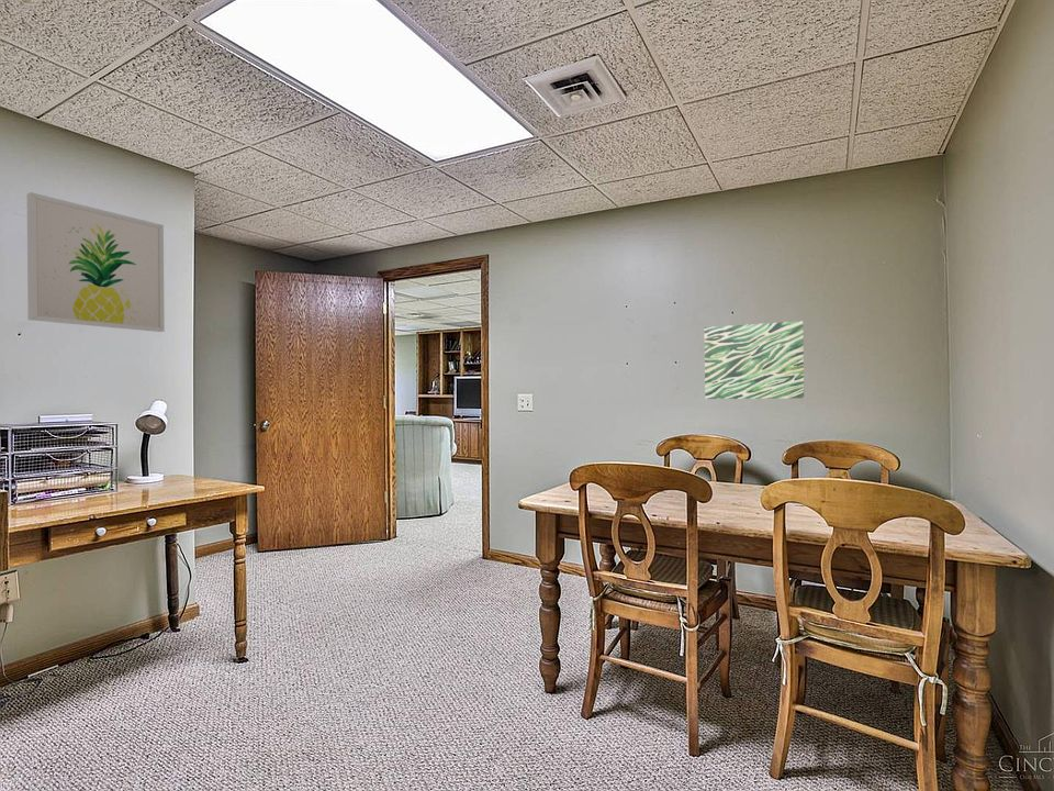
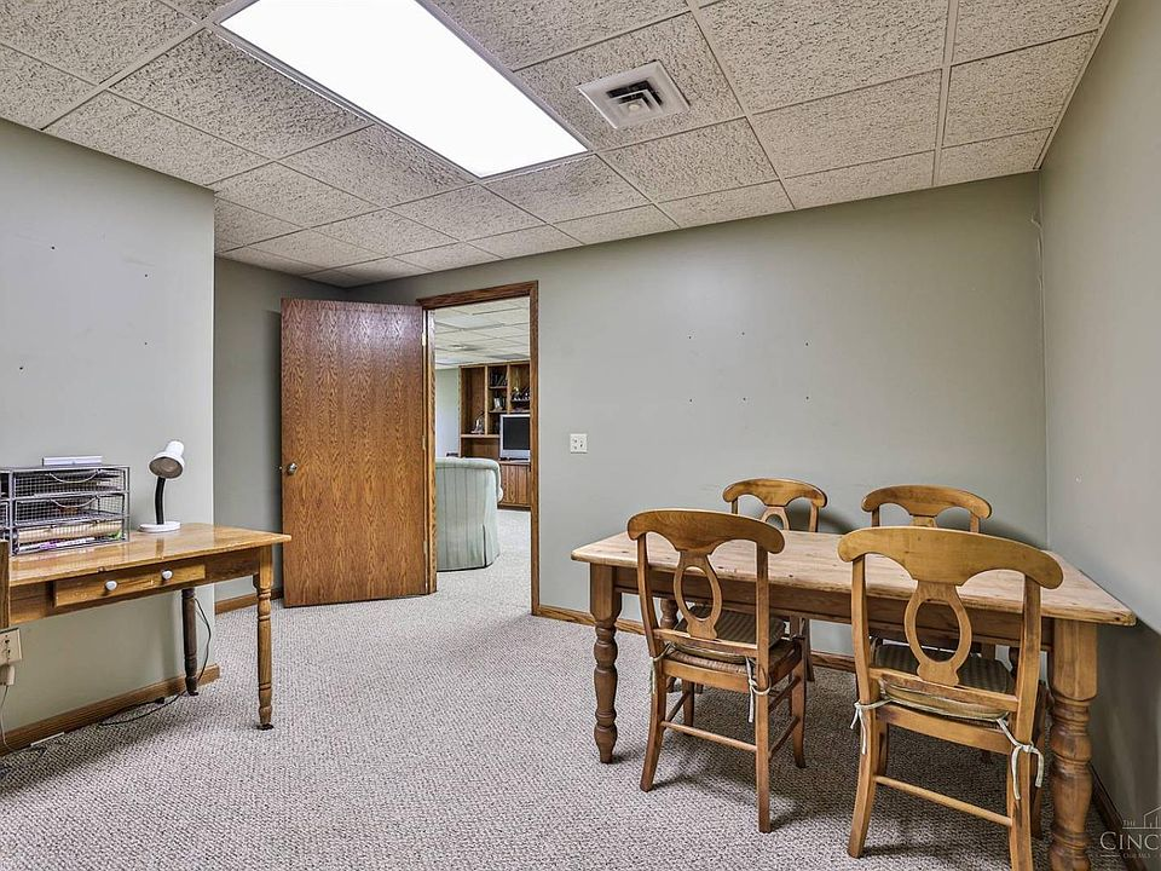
- wall art (752, 361)
- wall art (101, 268)
